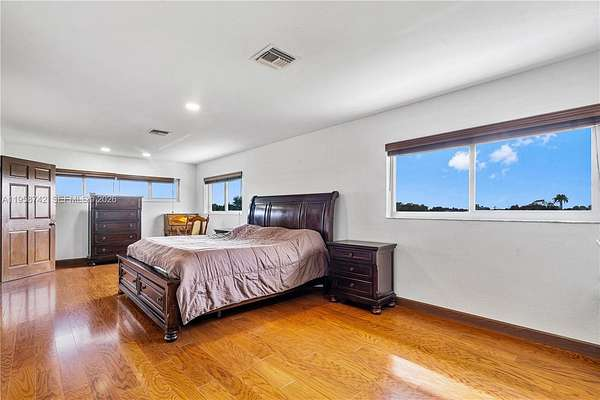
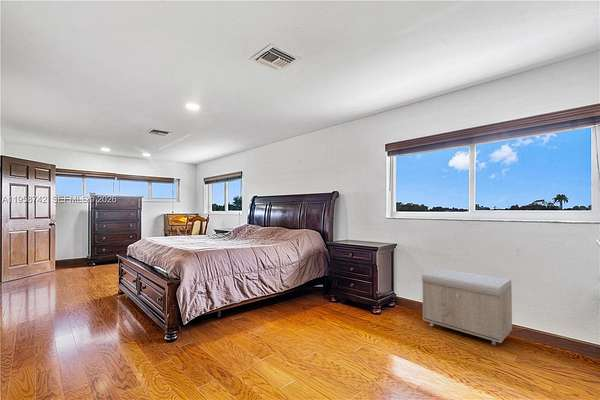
+ storage bench (464, 303)
